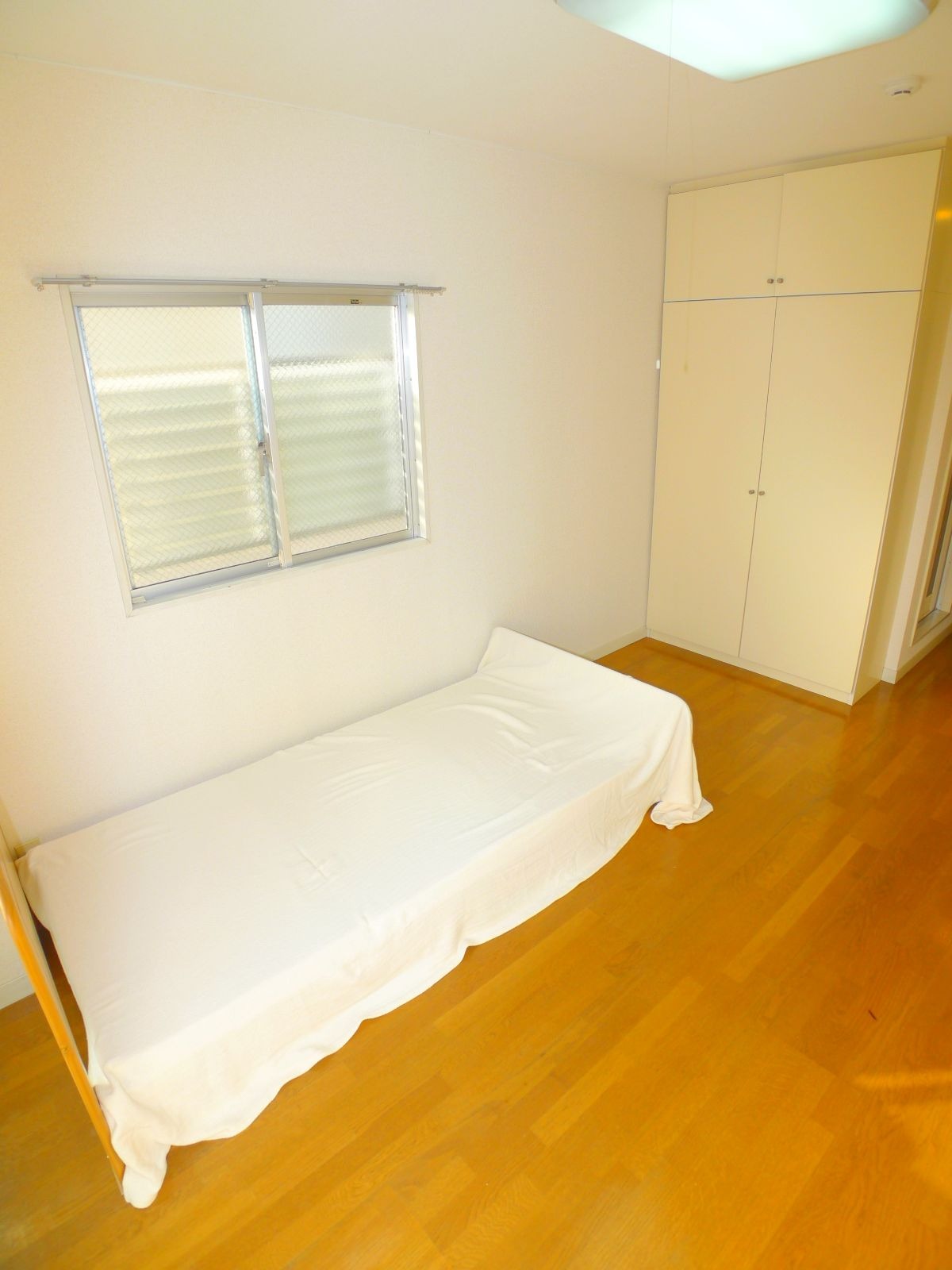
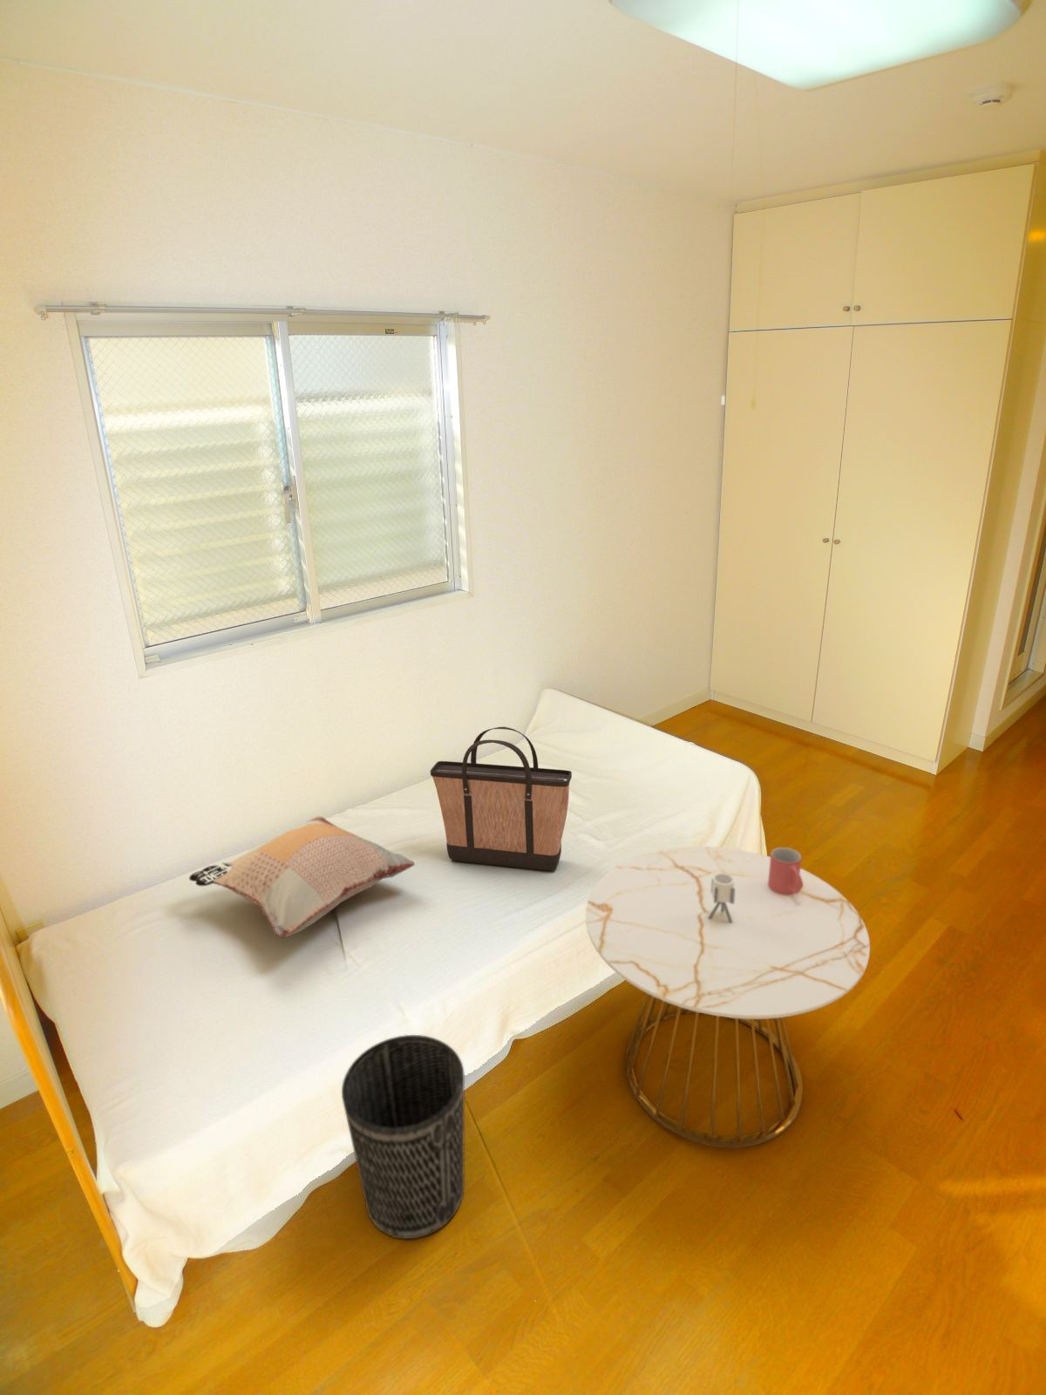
+ shopping bag (501, 799)
+ decorative pillow (301, 869)
+ side table (717, 981)
+ wastebasket (409, 1137)
+ mug (788, 874)
